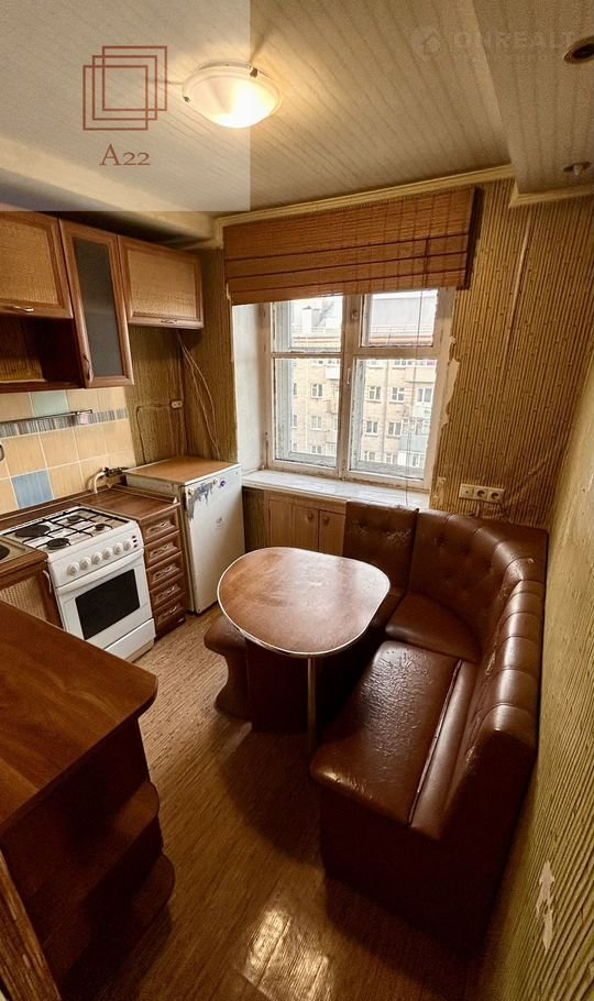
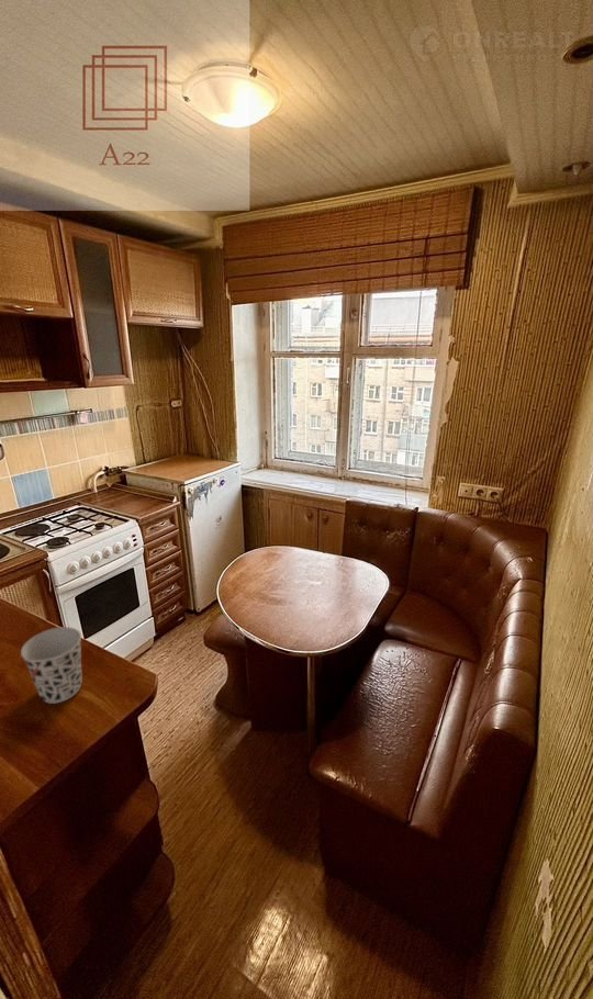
+ cup (56, 666)
